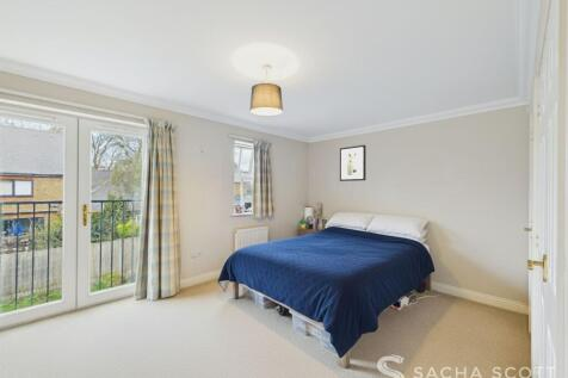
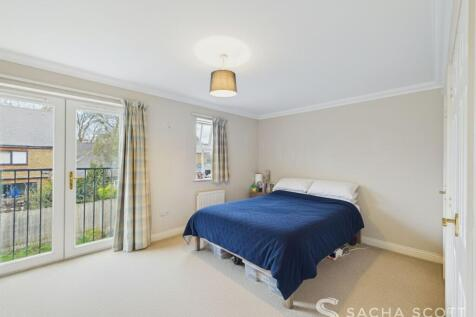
- wall art (352, 163)
